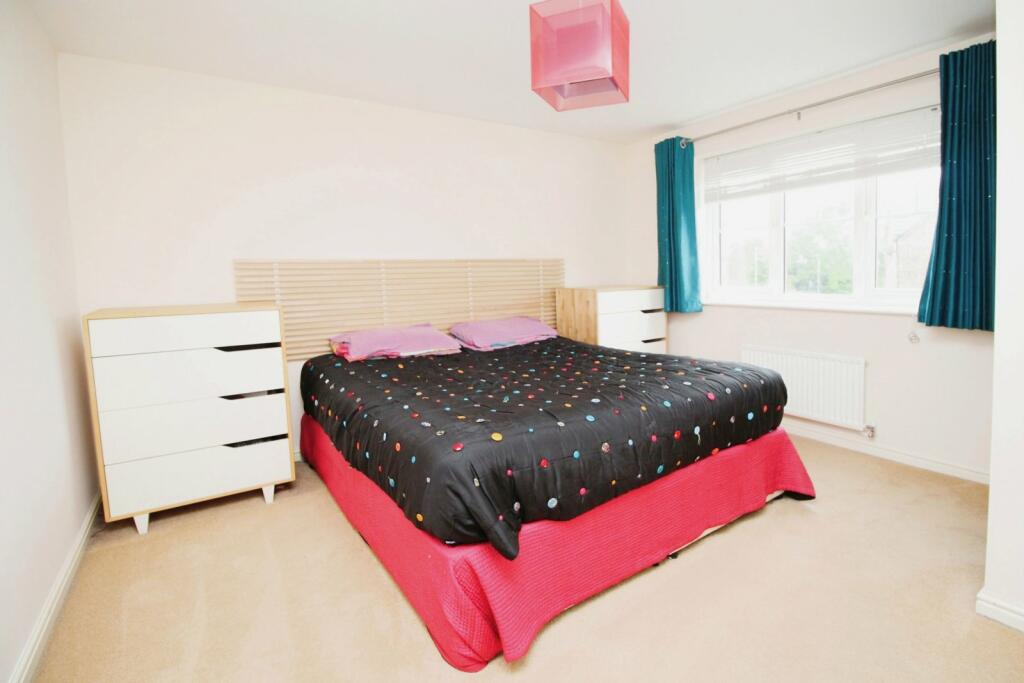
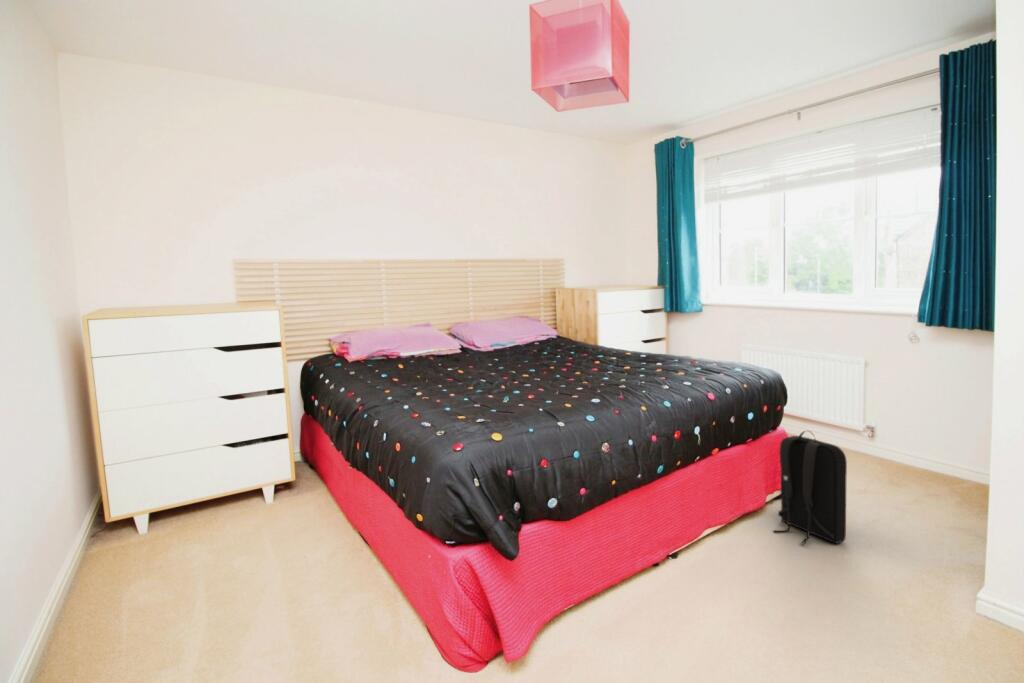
+ backpack (804, 482)
